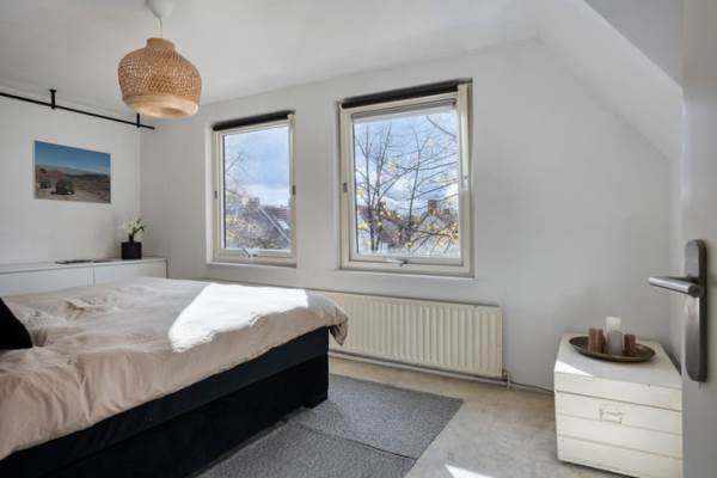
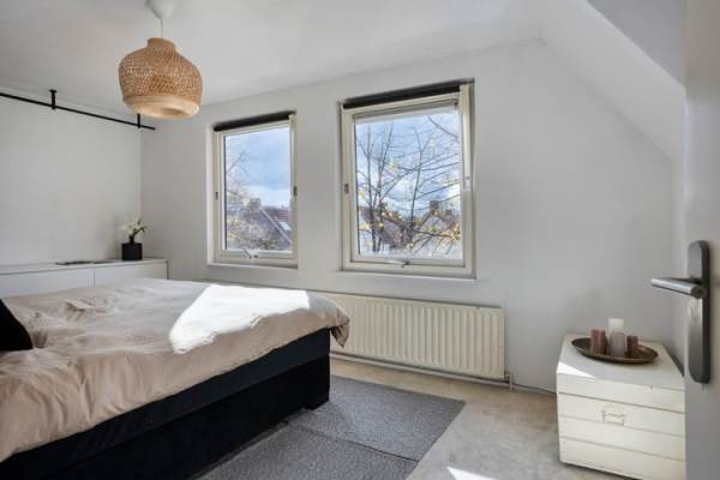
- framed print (74, 174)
